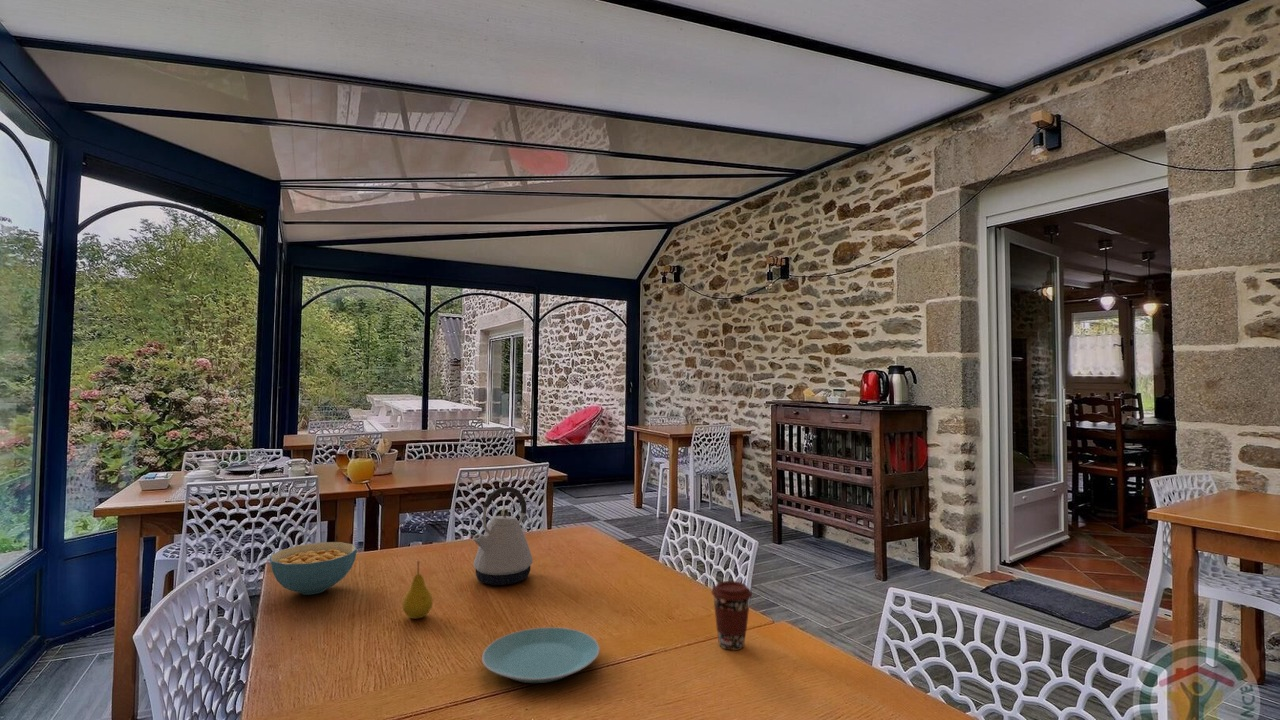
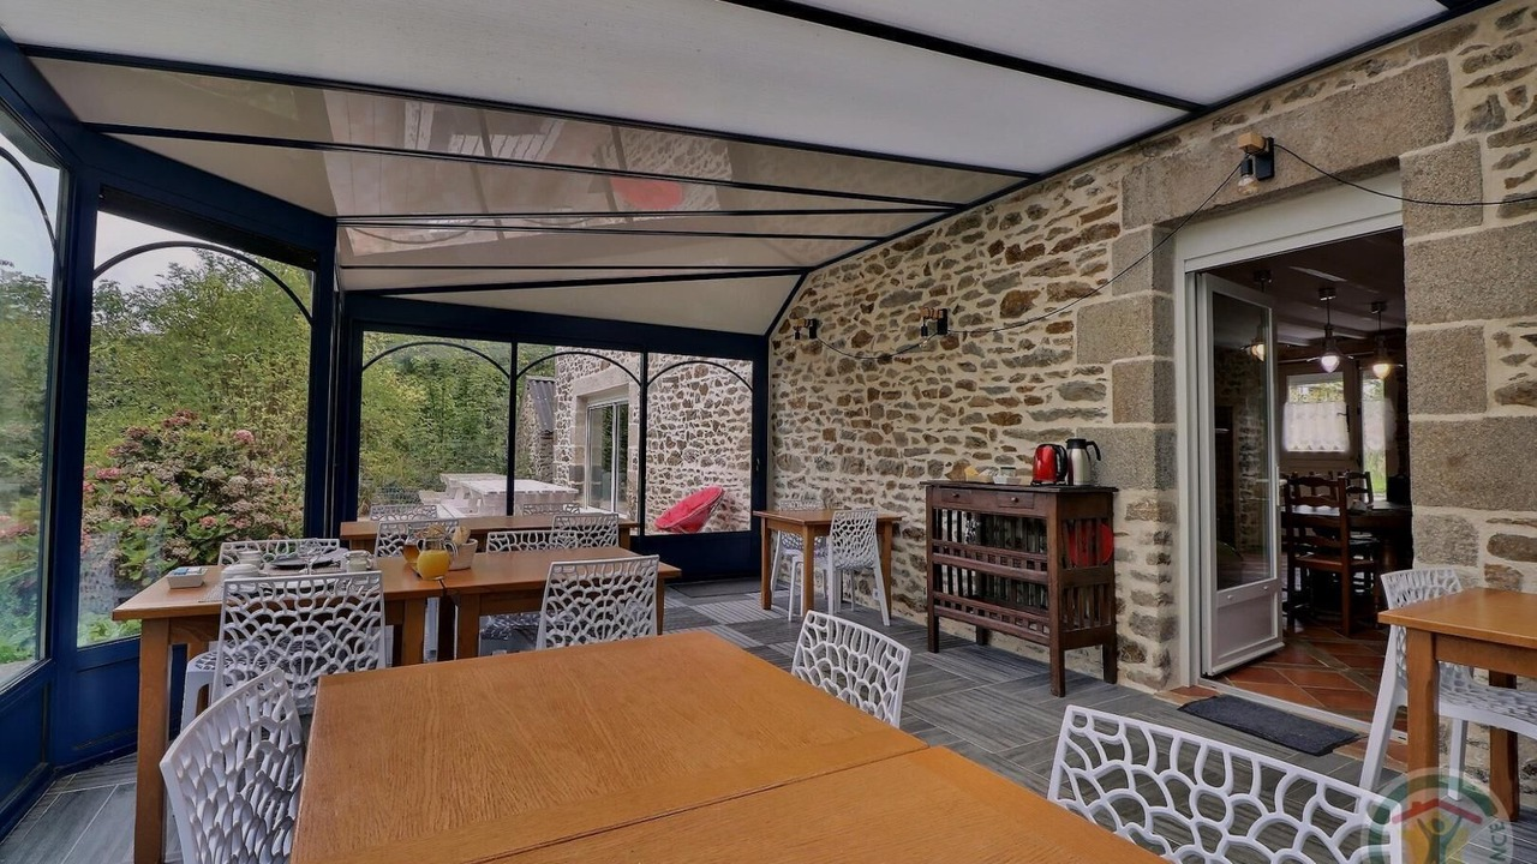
- cereal bowl (313, 571)
- plate (541, 657)
- kettle (502, 532)
- coffee cup (731, 615)
- fruit (417, 590)
